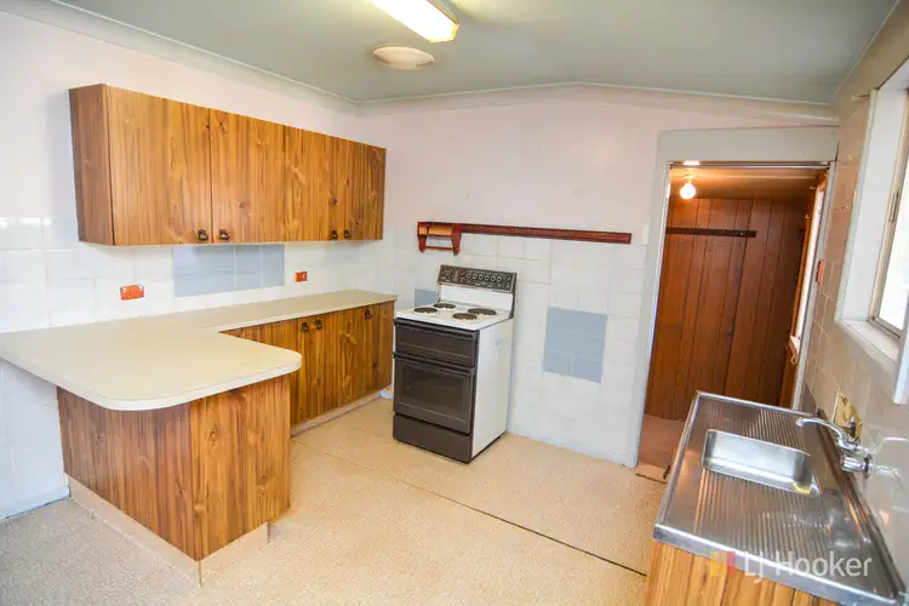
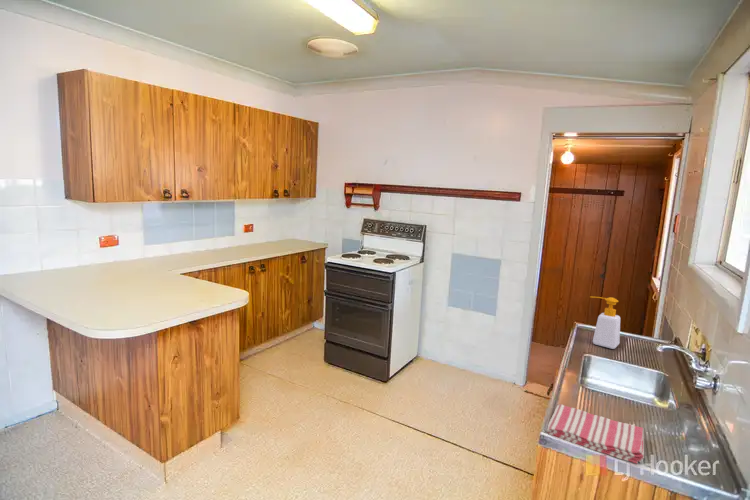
+ dish towel (595, 429)
+ soap bottle (603, 320)
